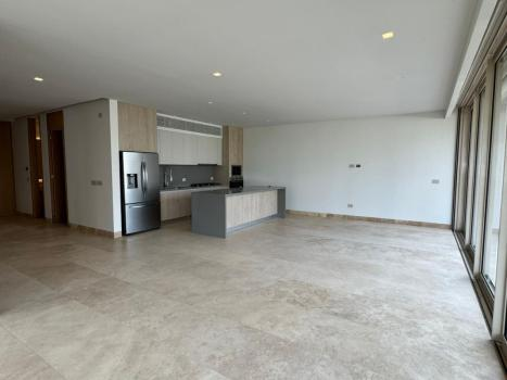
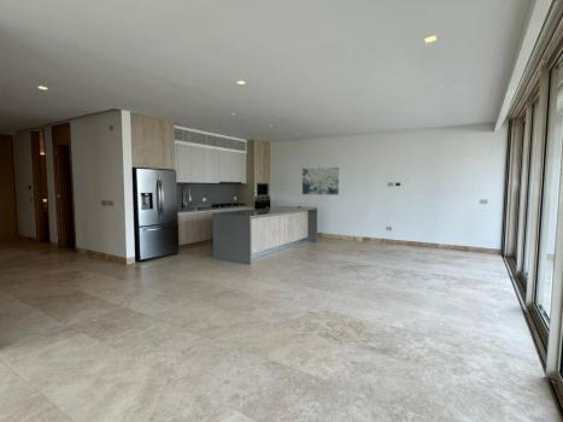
+ wall art (319, 181)
